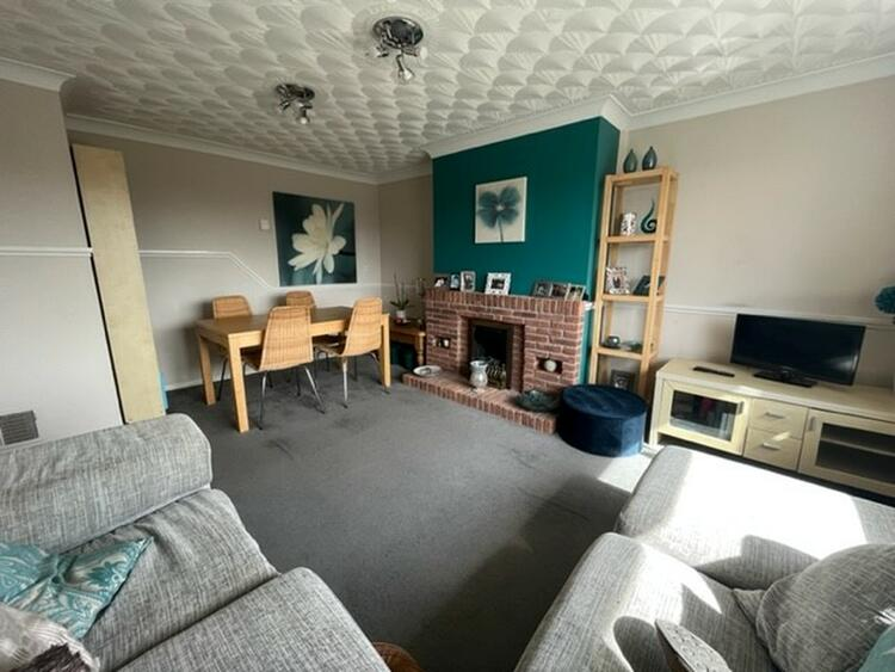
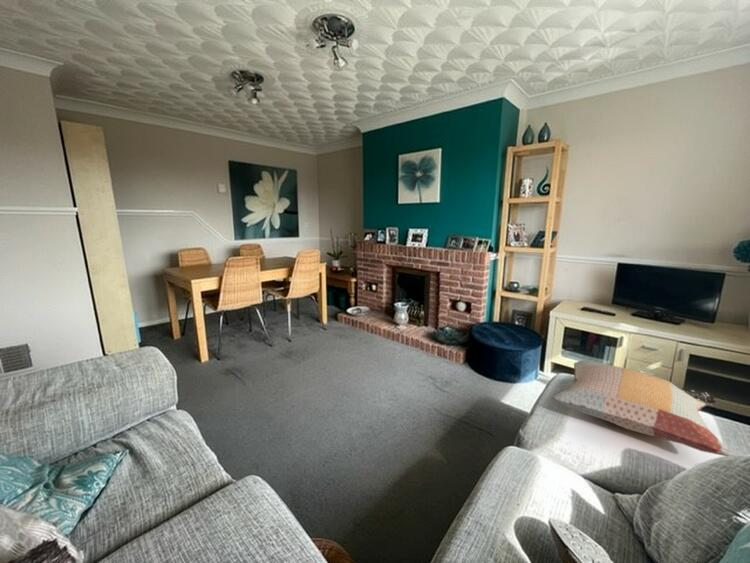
+ decorative pillow (633, 396)
